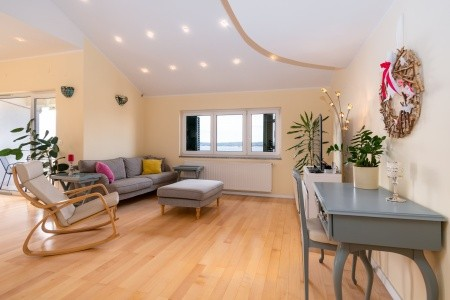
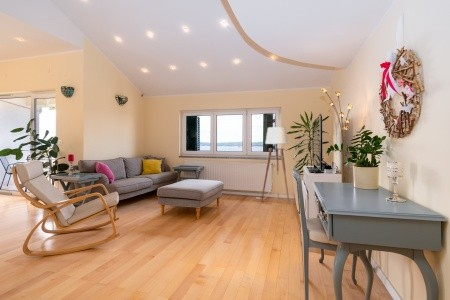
+ floor lamp (269, 162)
